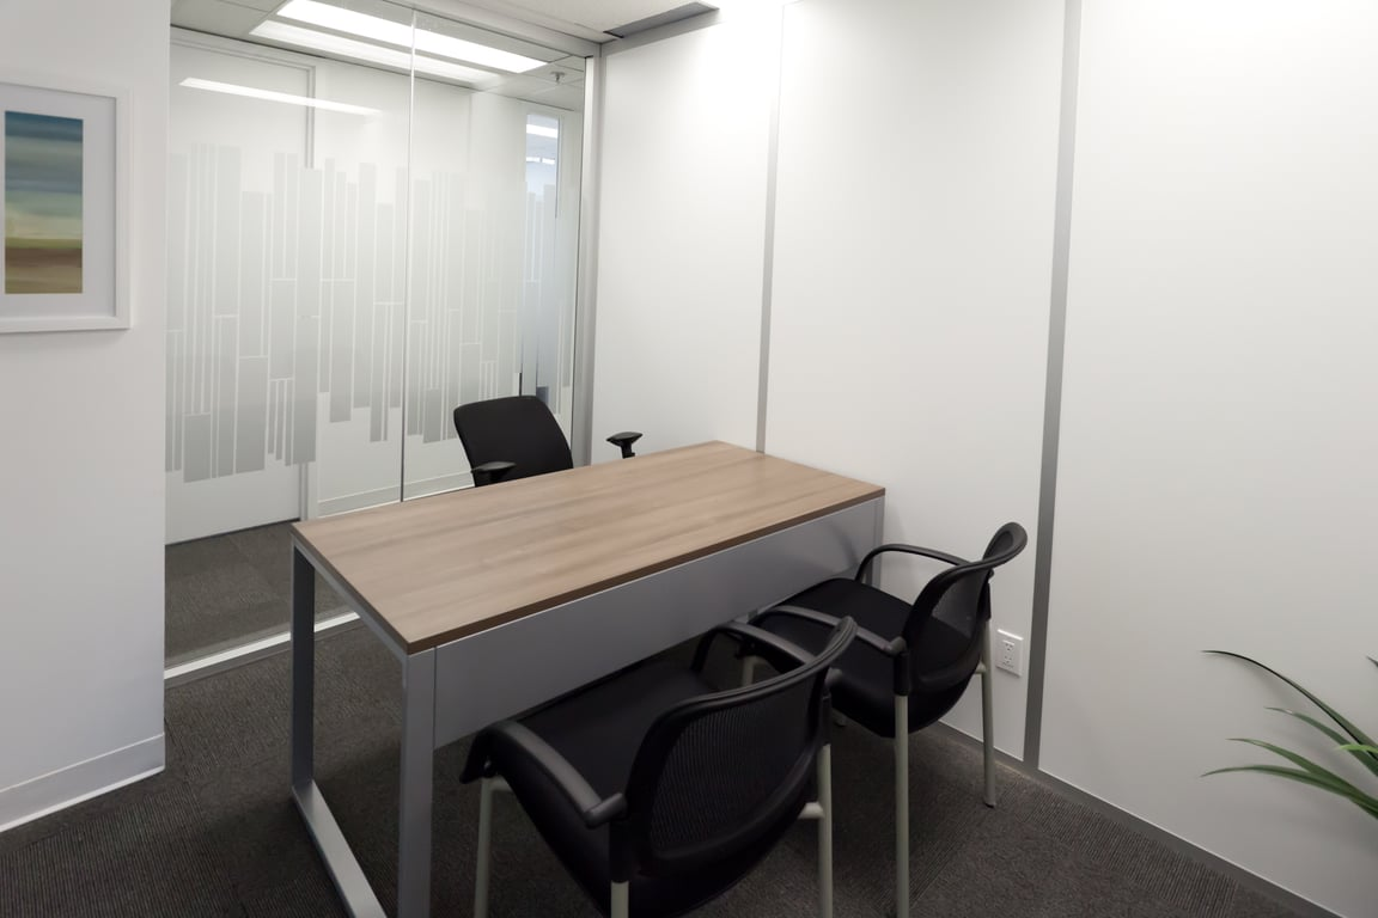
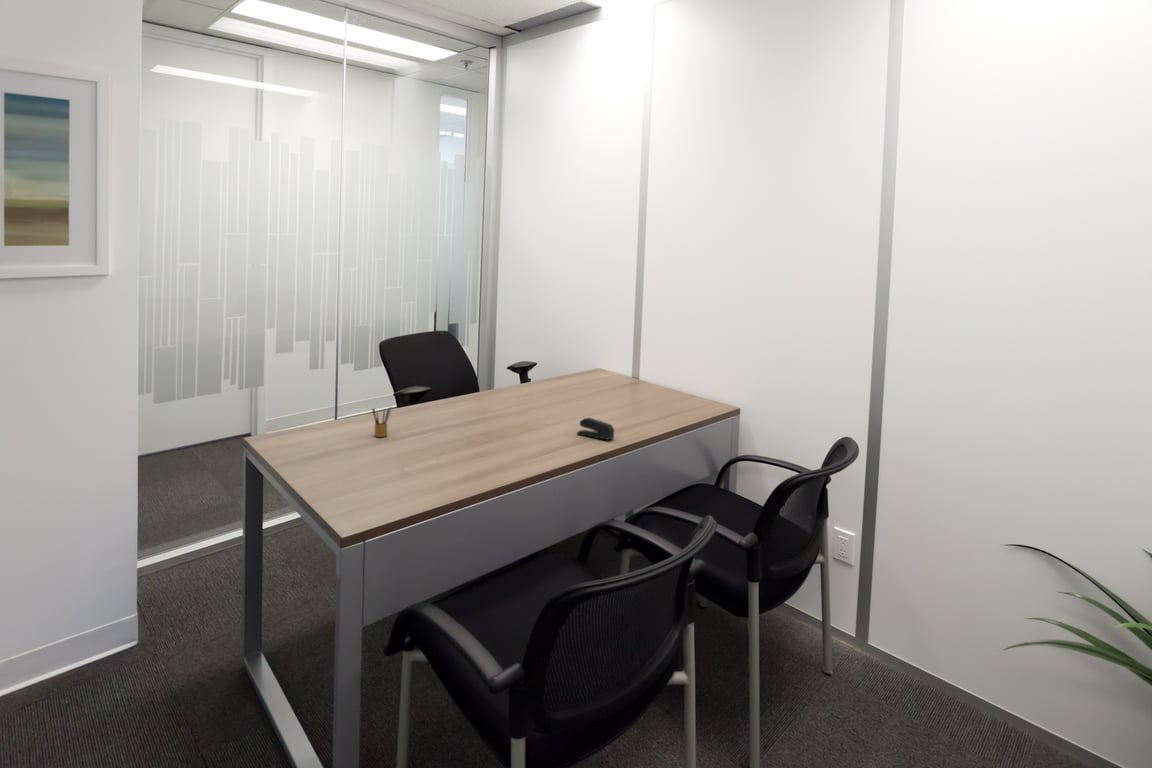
+ stapler (595, 427)
+ pencil box (382, 421)
